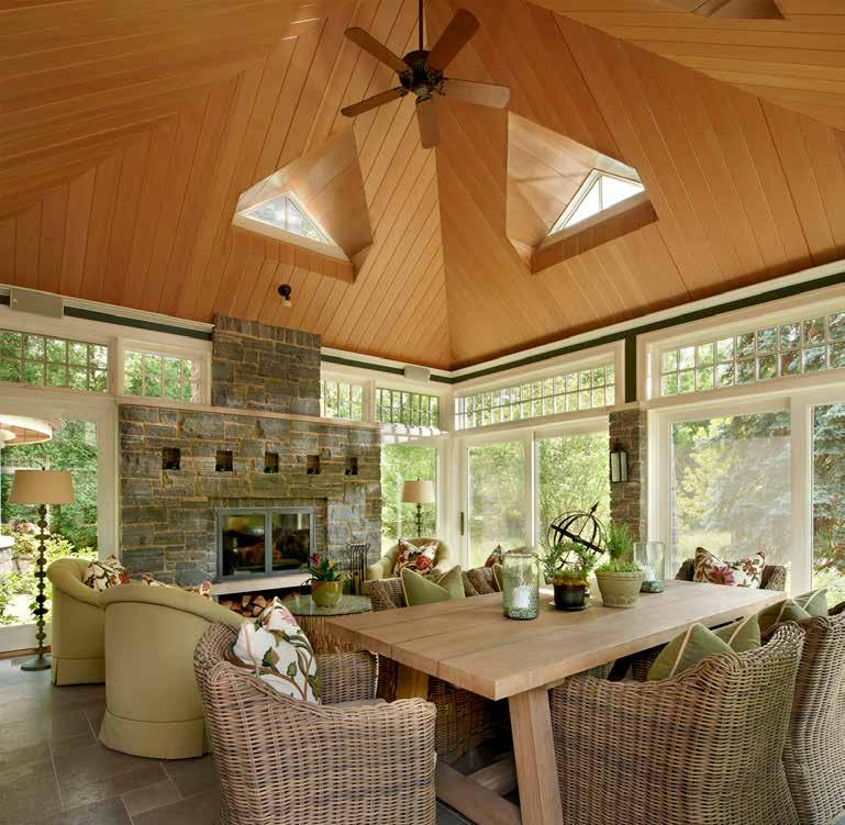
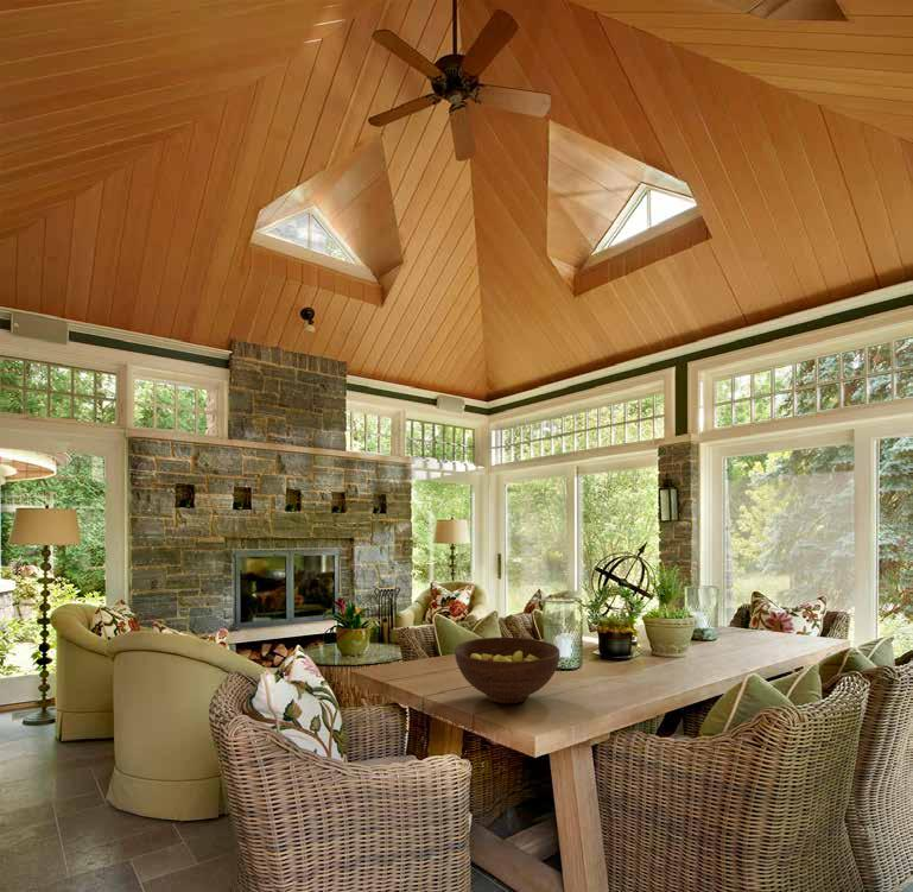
+ fruit bowl (507, 672)
